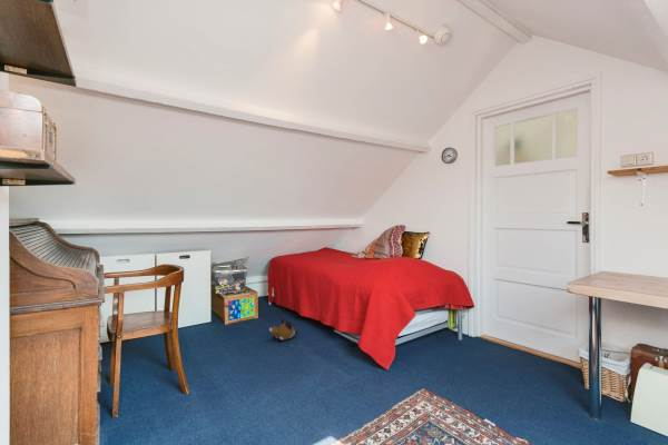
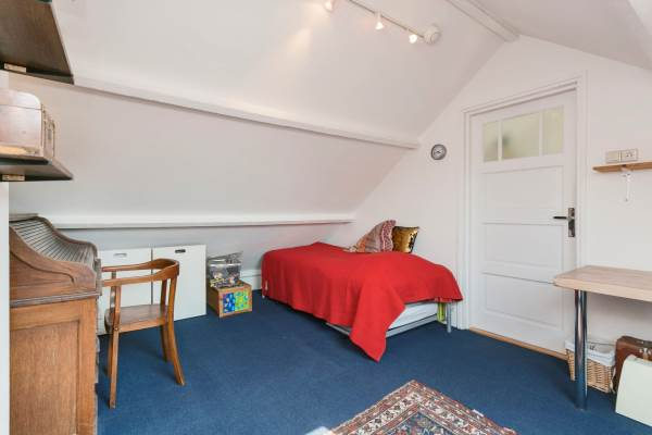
- plush toy (282, 329)
